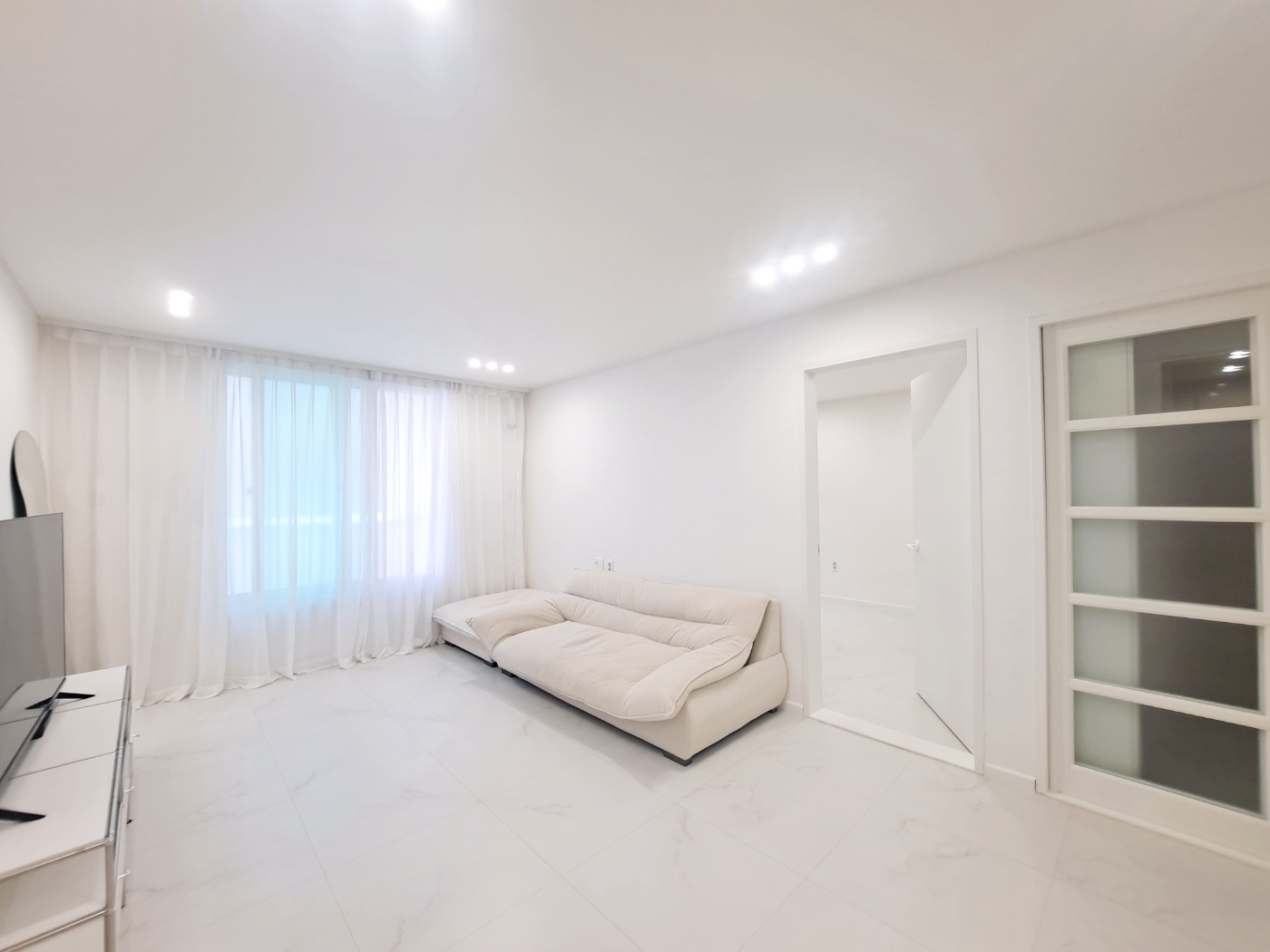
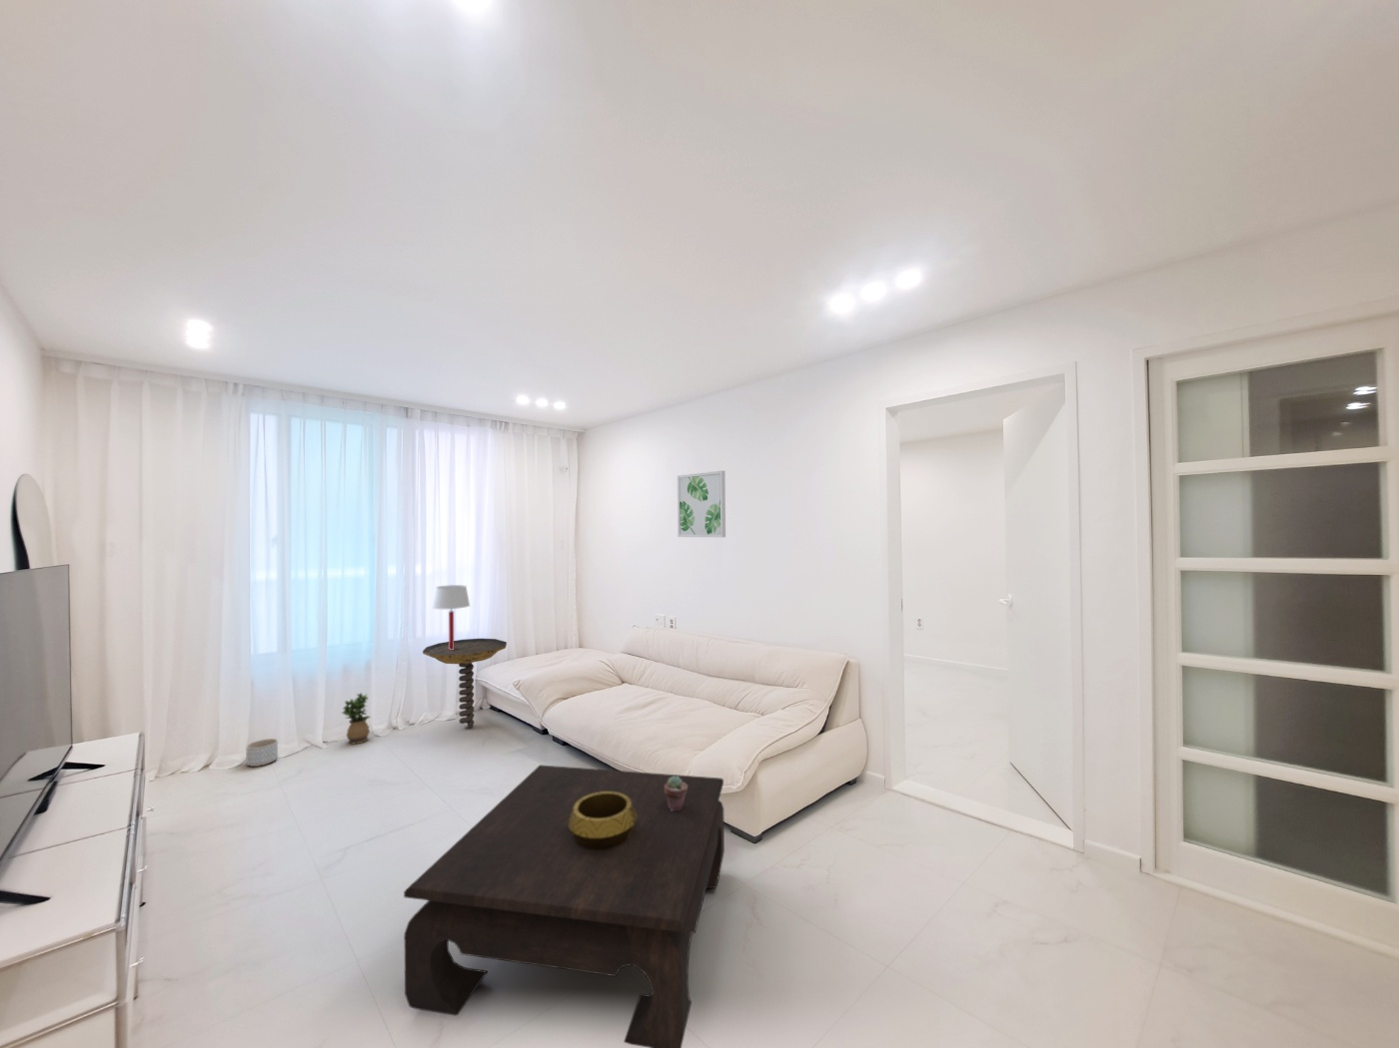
+ wall art (701, 505)
+ planter (262, 753)
+ potted plant (355, 717)
+ side table (466, 687)
+ potted succulent (675, 790)
+ table lamp (451, 616)
+ coffee table (593, 875)
+ decorative bowl (603, 818)
